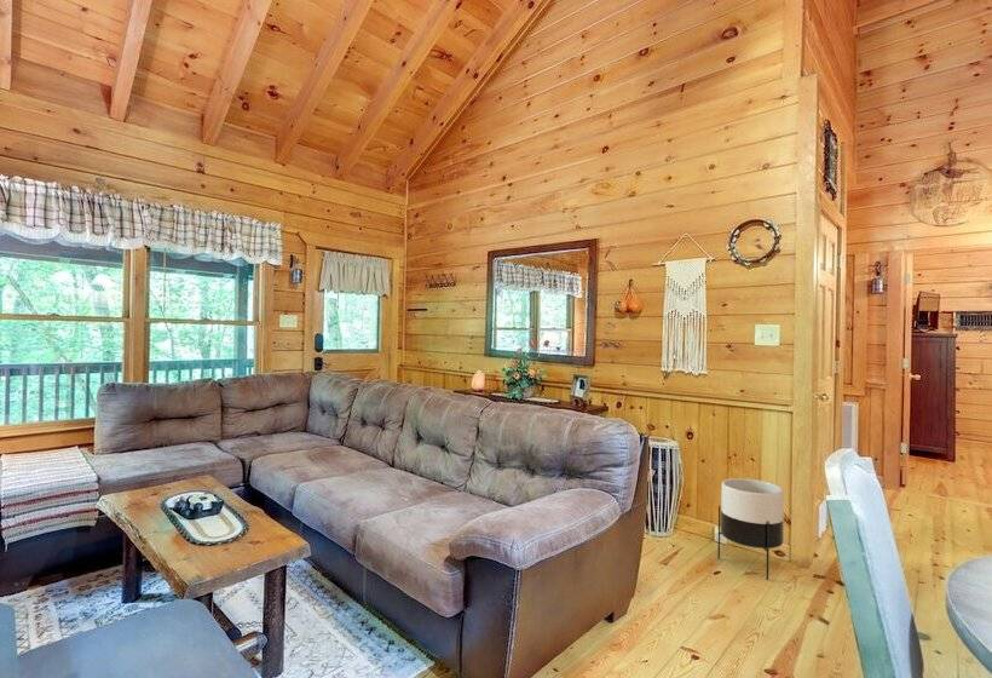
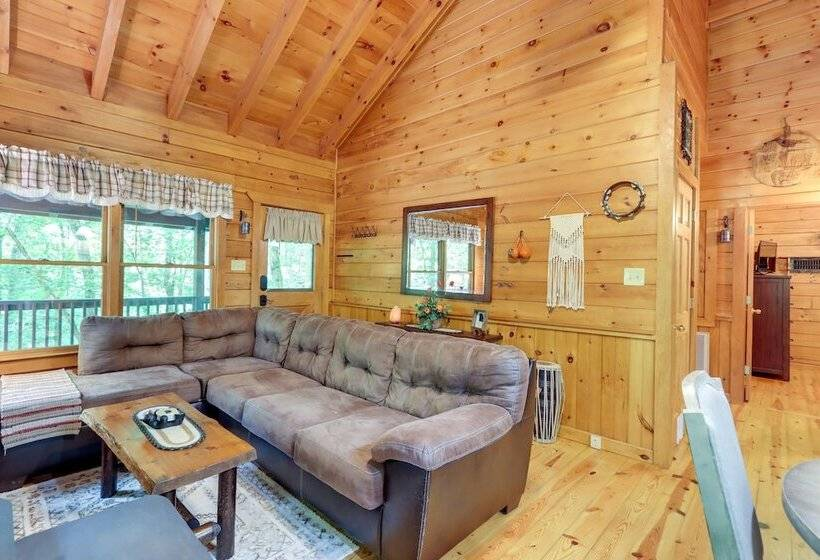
- planter (750, 524)
